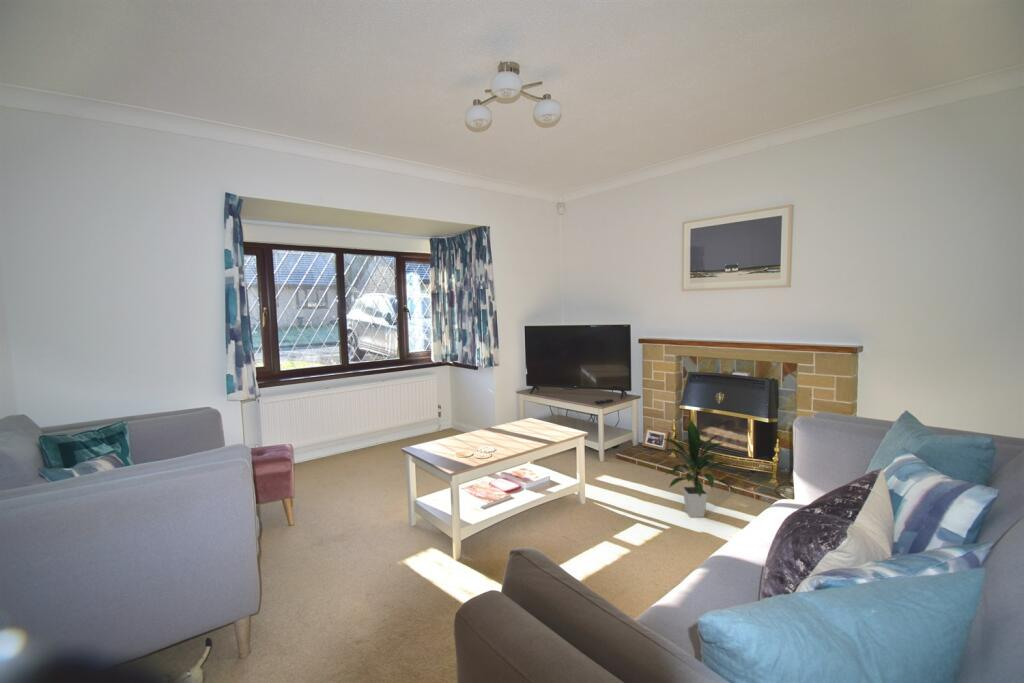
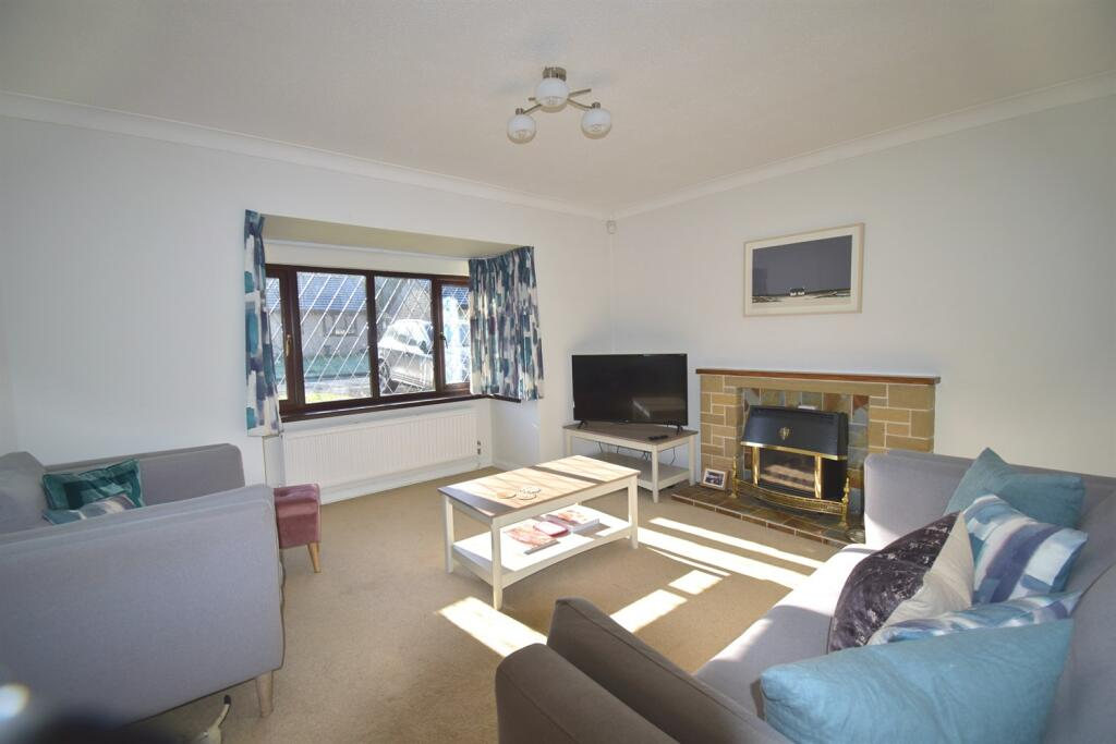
- indoor plant (698, 469)
